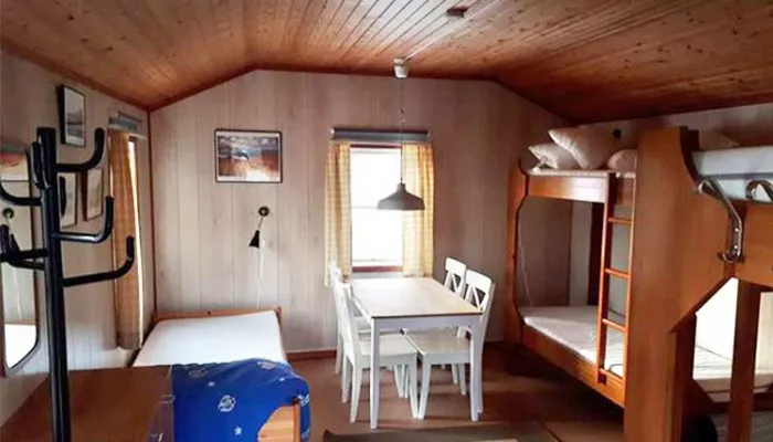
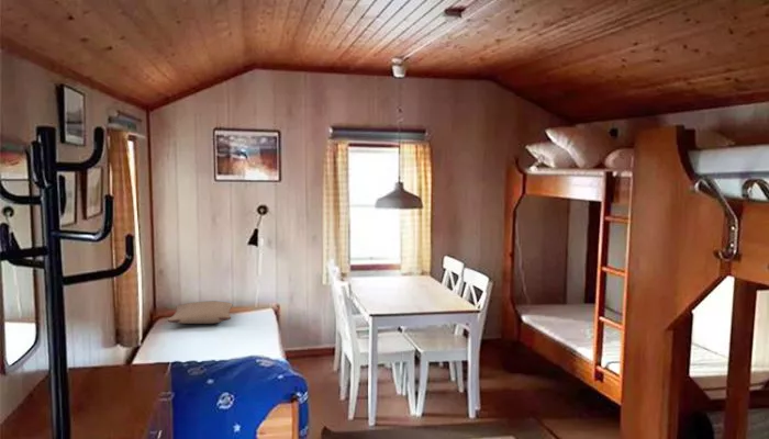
+ pillow (202, 312)
